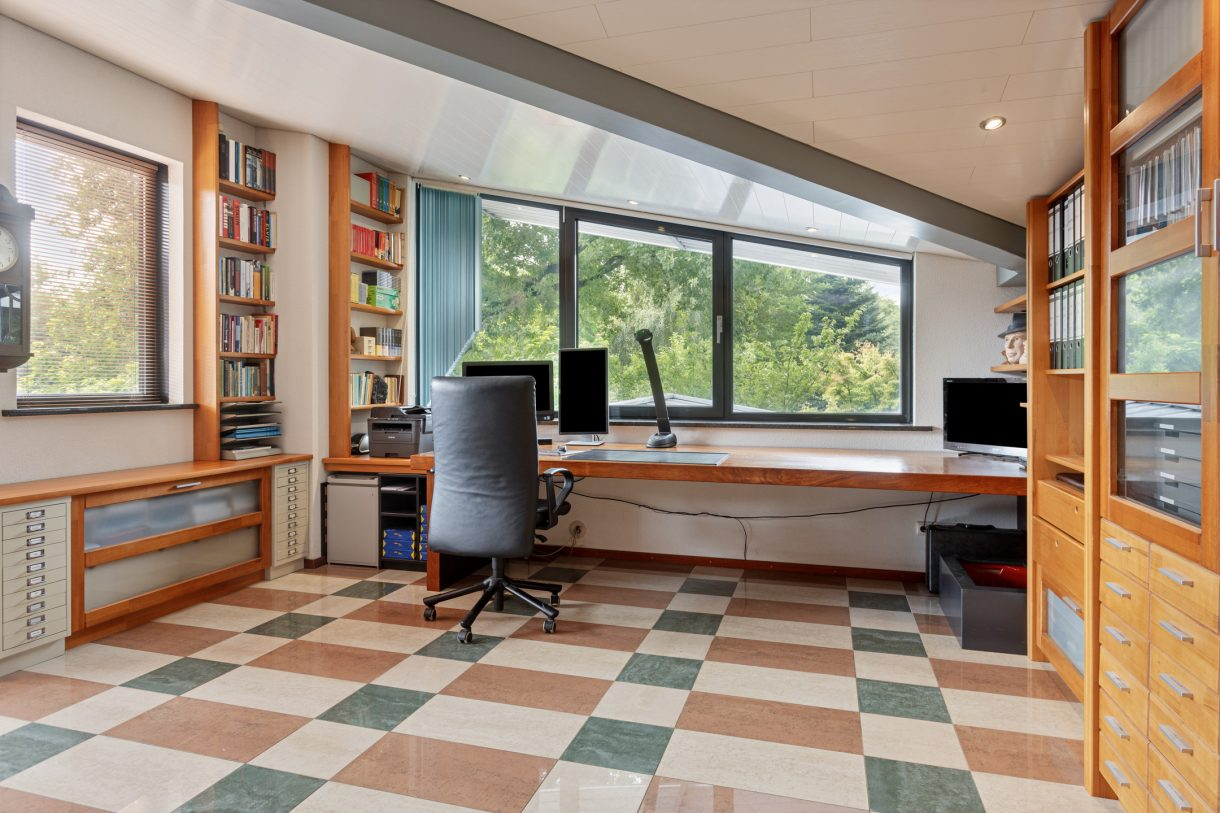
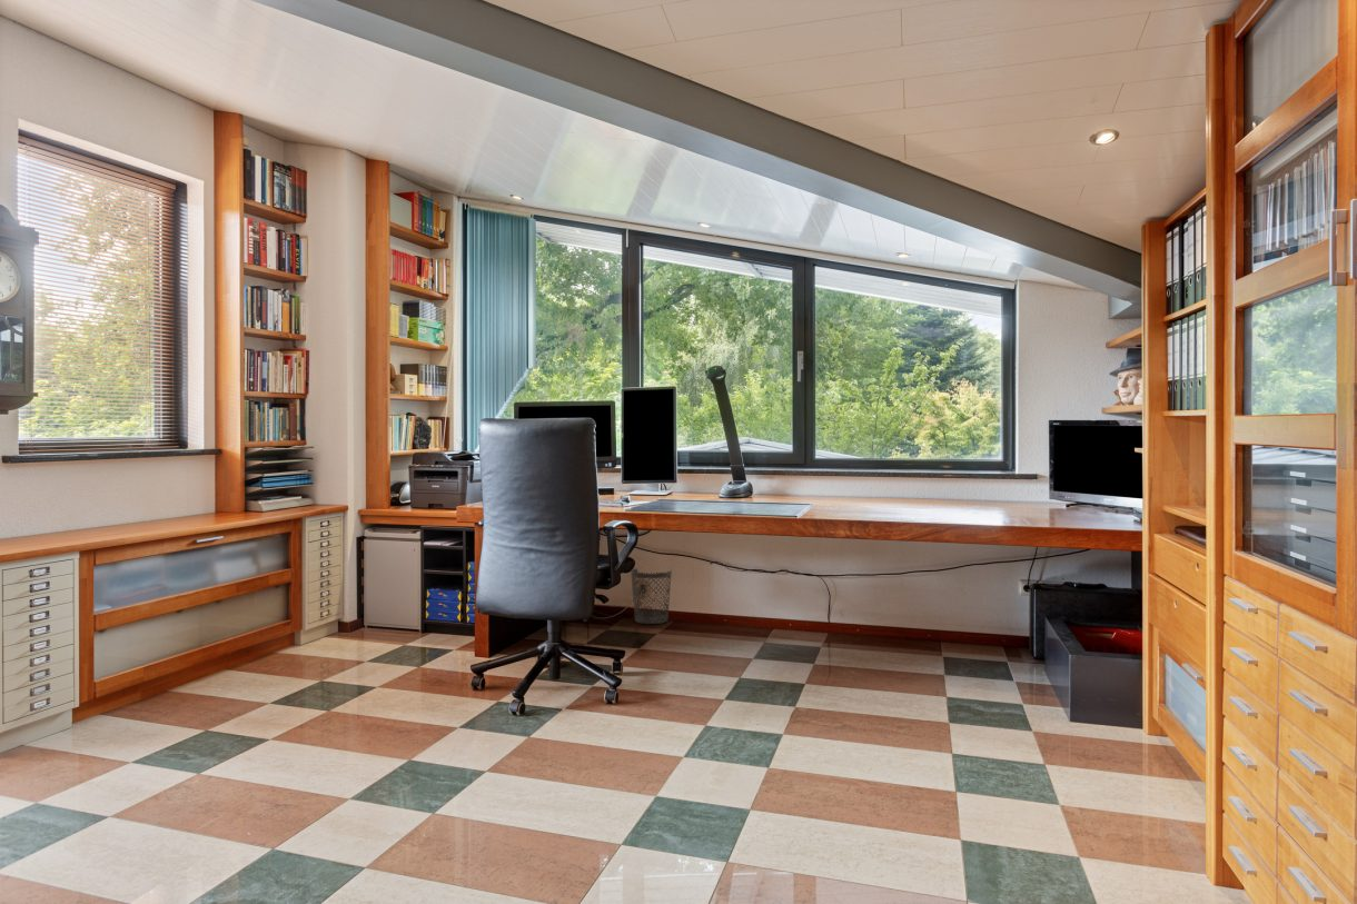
+ wastebasket (652, 596)
